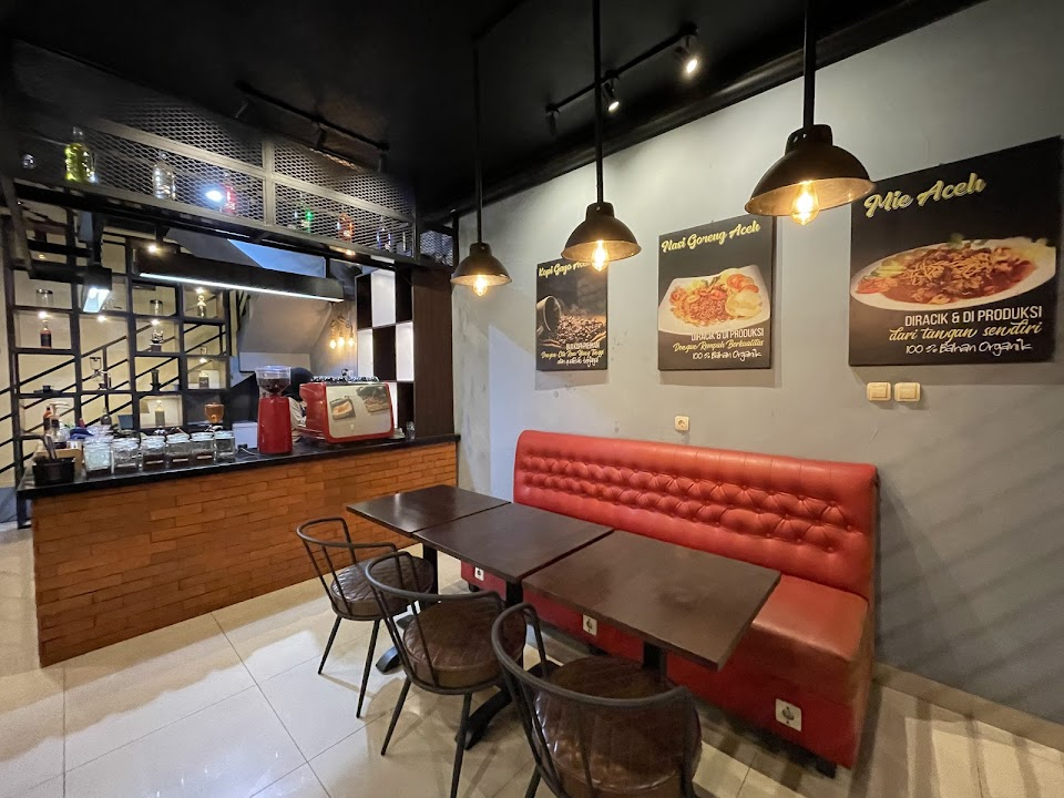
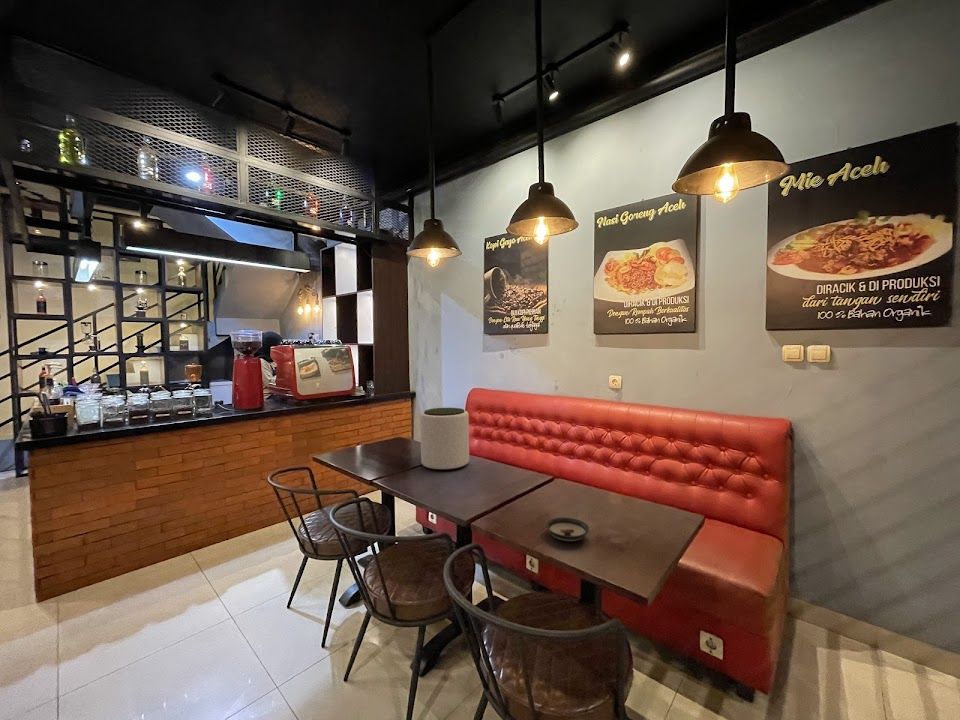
+ plant pot (444, 437)
+ saucer (567, 531)
